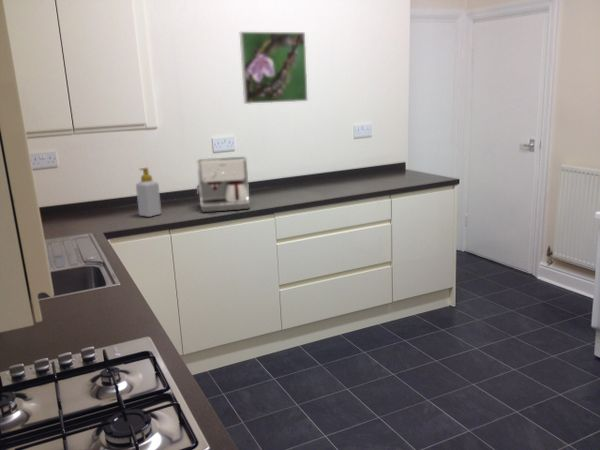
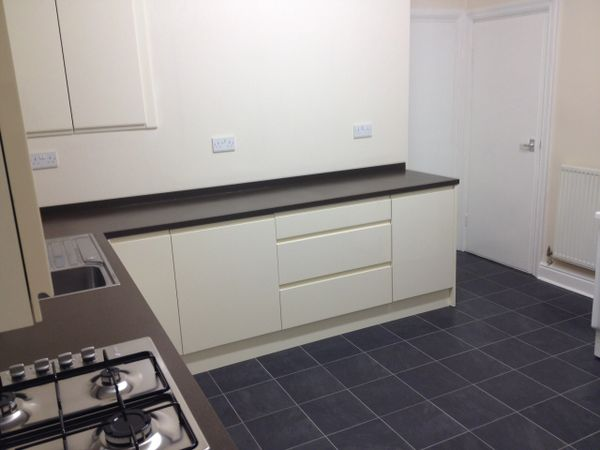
- soap bottle (147, 191)
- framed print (274, 67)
- coffee maker (223, 183)
